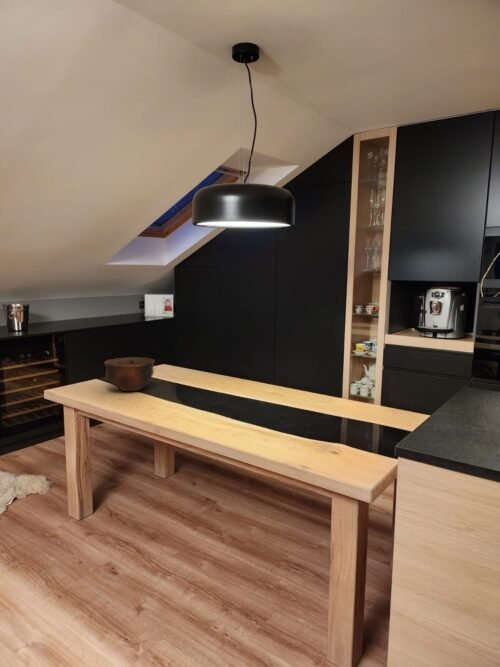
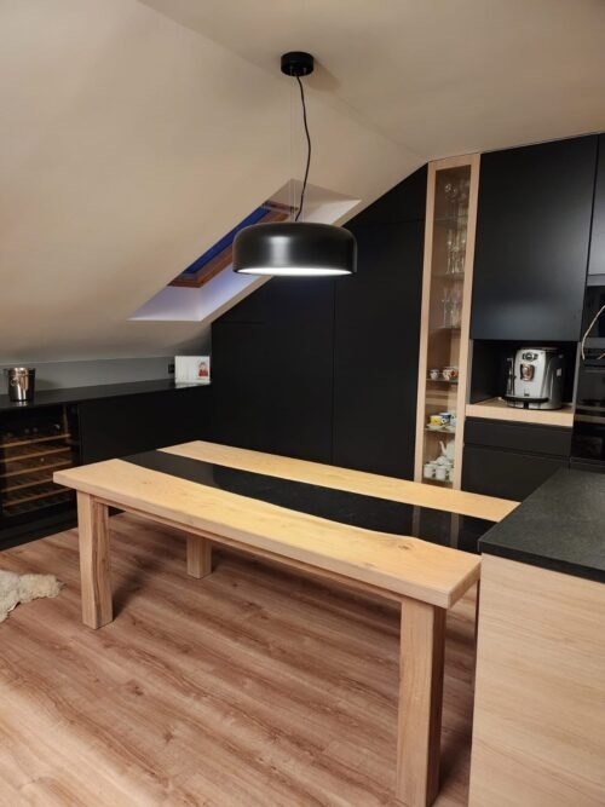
- bowl (130, 374)
